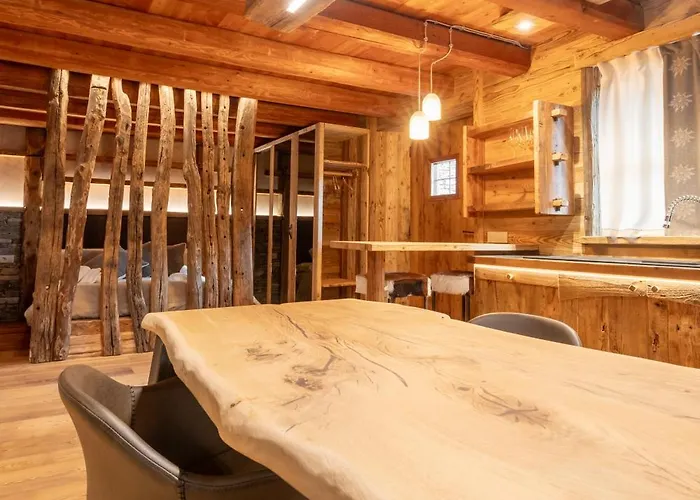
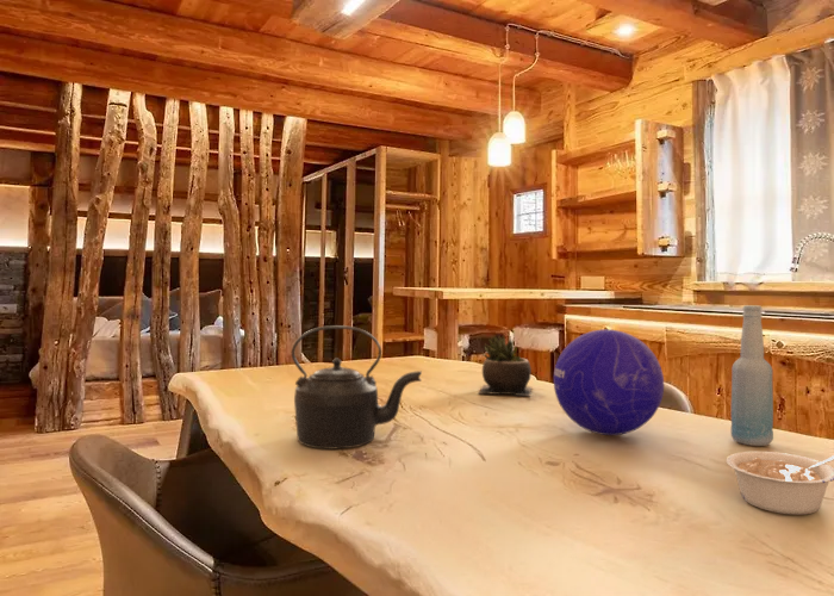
+ succulent plant (505, 362)
+ decorative ball (606, 381)
+ bottle (751, 373)
+ legume (780, 478)
+ kettle (357, 381)
